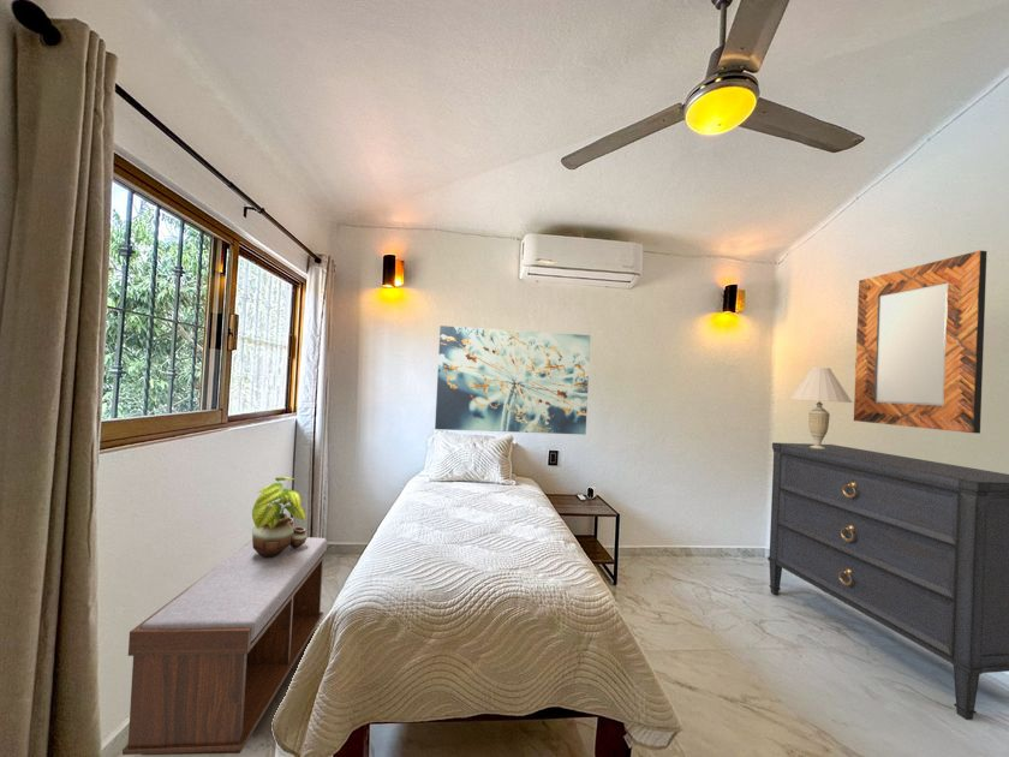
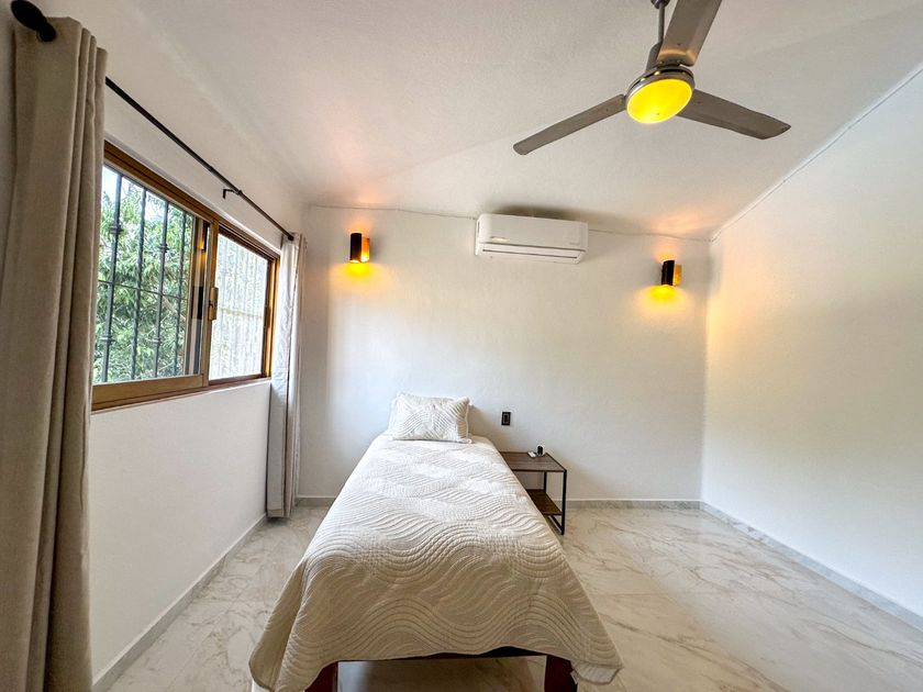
- dresser (882, 549)
- bench (250, 624)
- table lamp (819, 407)
- potted plant (281, 514)
- wall art (514, 381)
- home mirror (911, 346)
